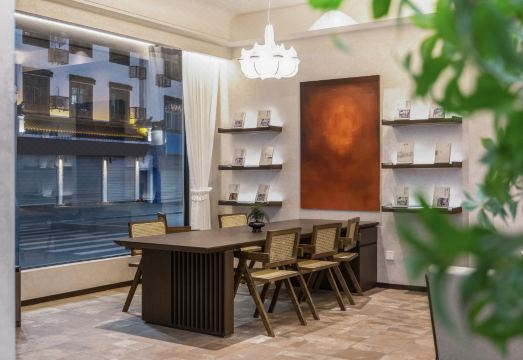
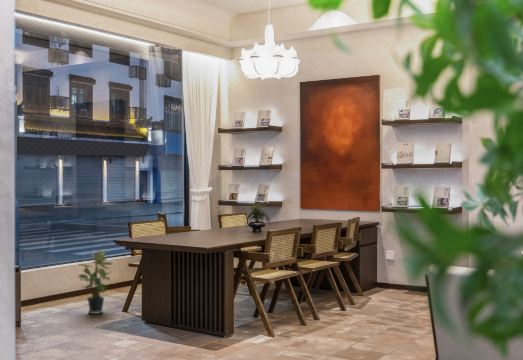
+ potted plant (96, 281)
